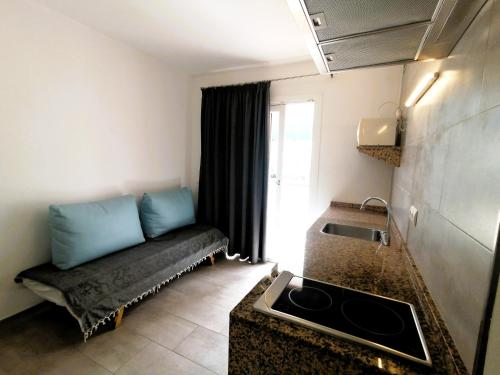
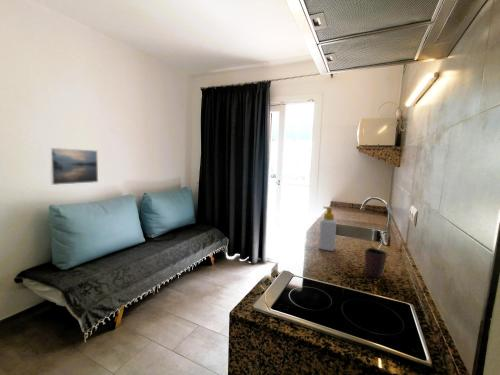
+ soap bottle (328, 227)
+ mug (374, 261)
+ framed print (75, 166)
